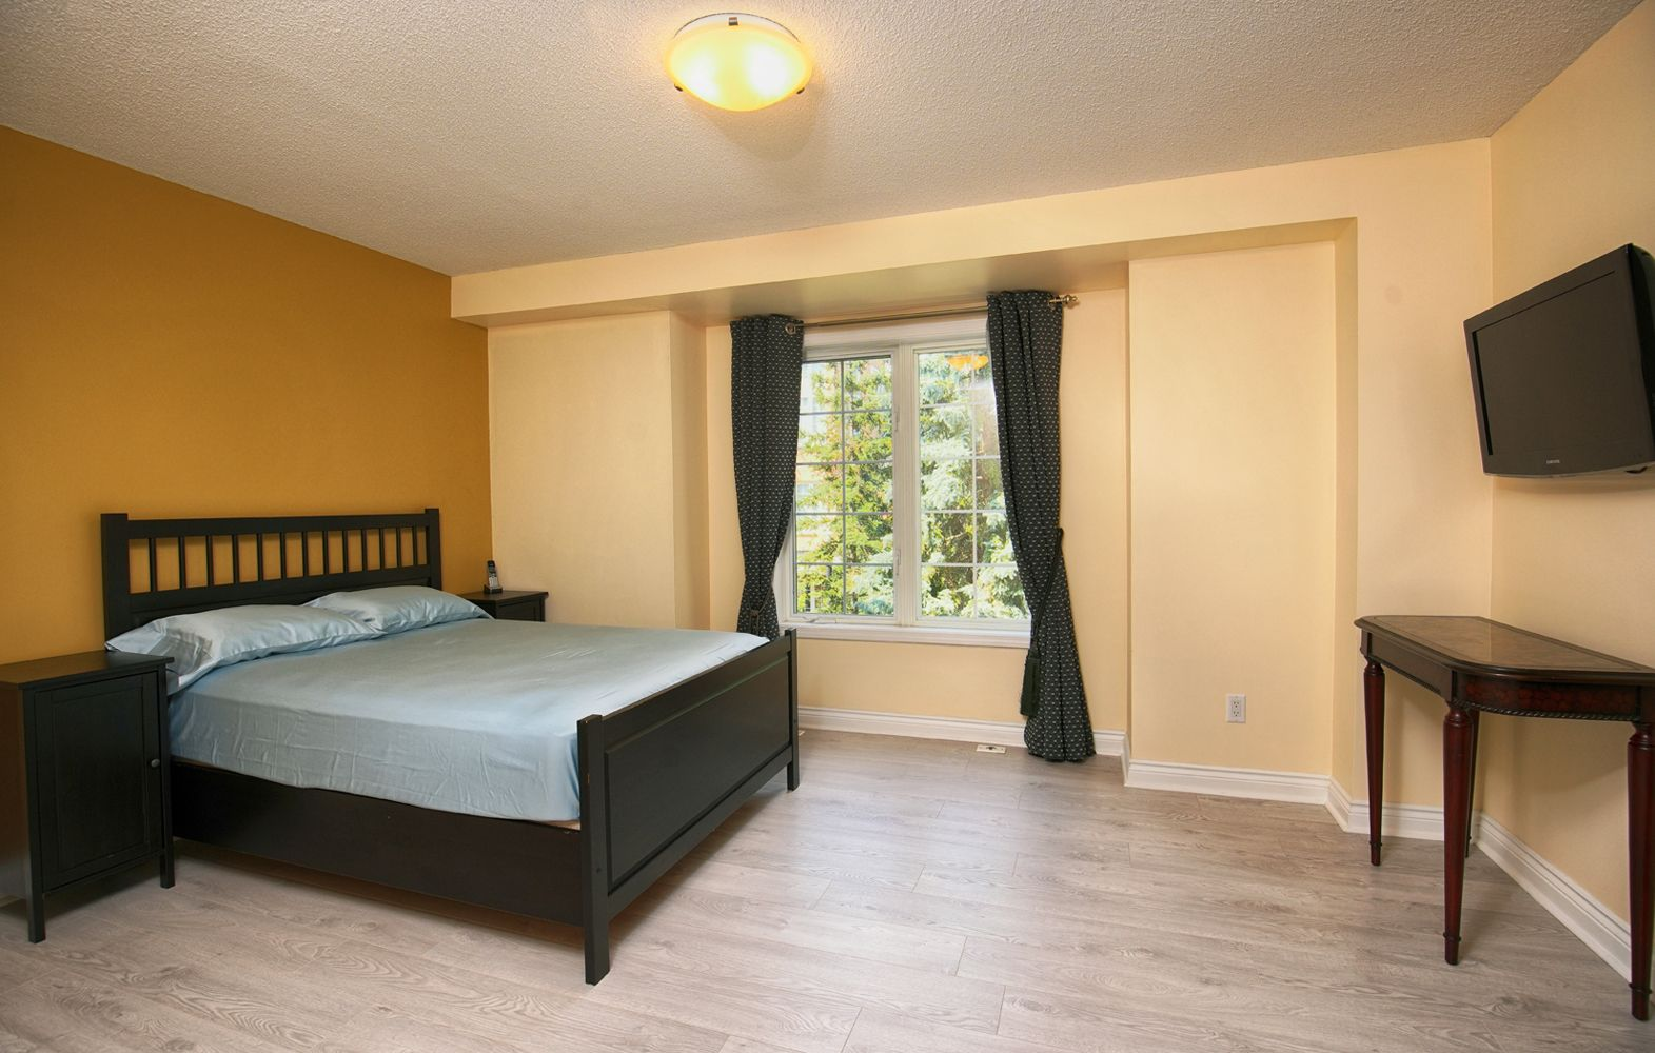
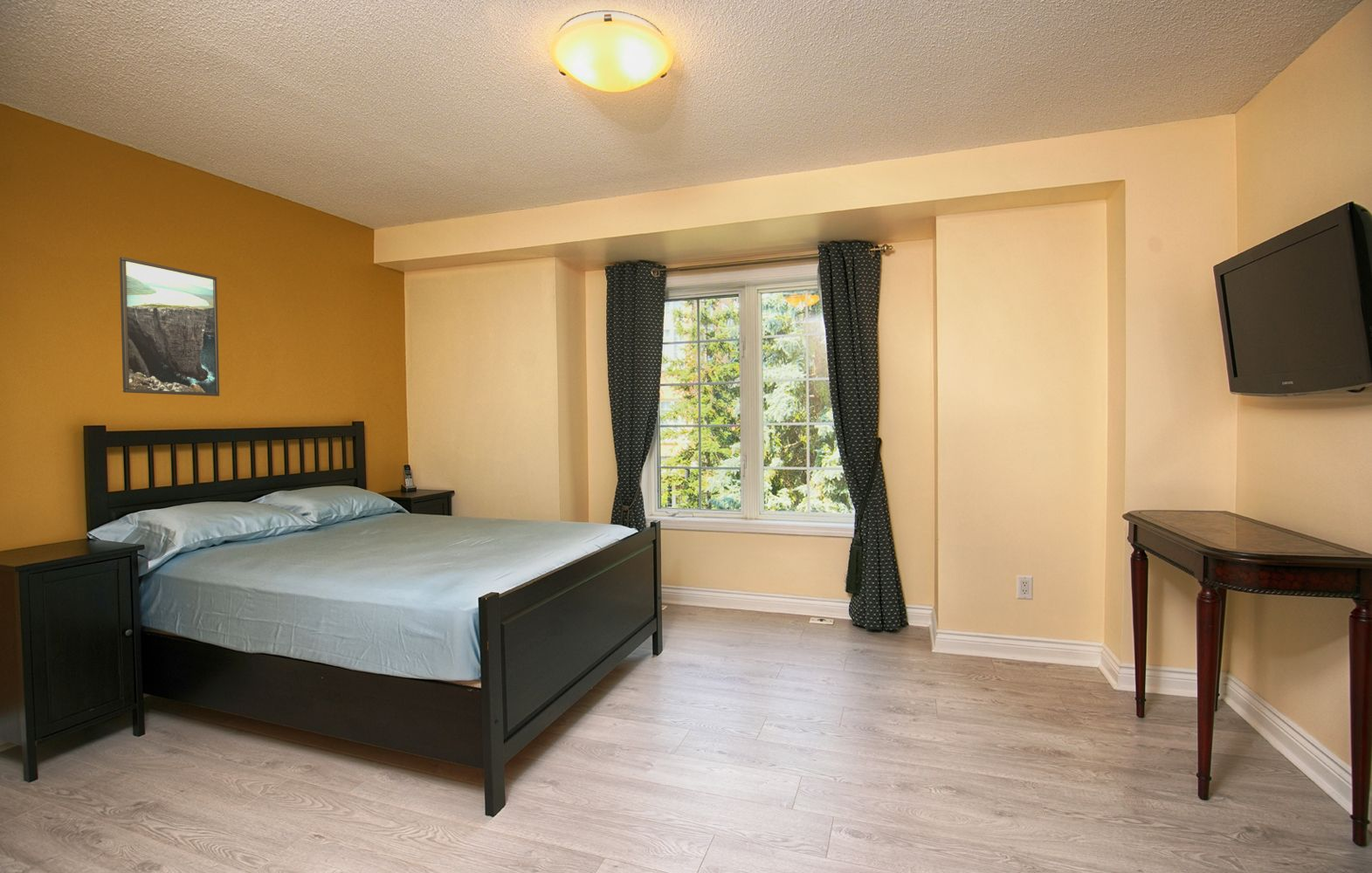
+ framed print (172, 331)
